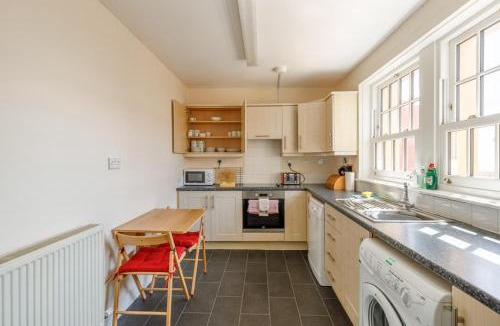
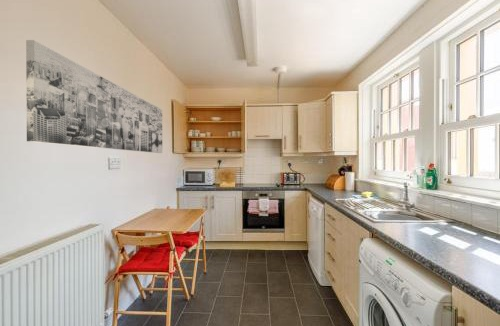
+ wall art (121, 119)
